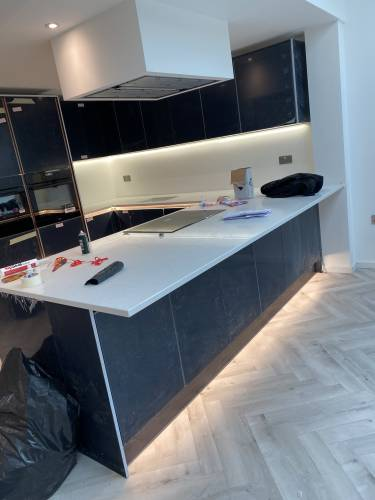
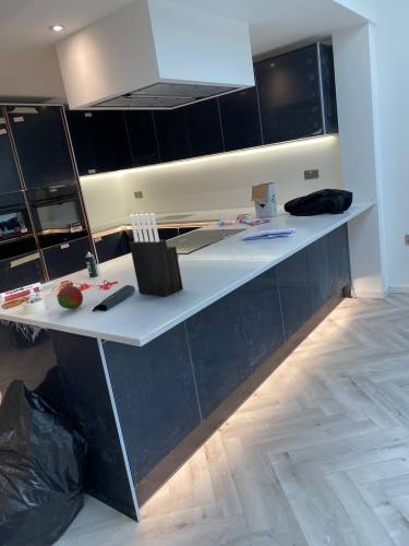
+ fruit (69, 298)
+ knife block (155, 252)
